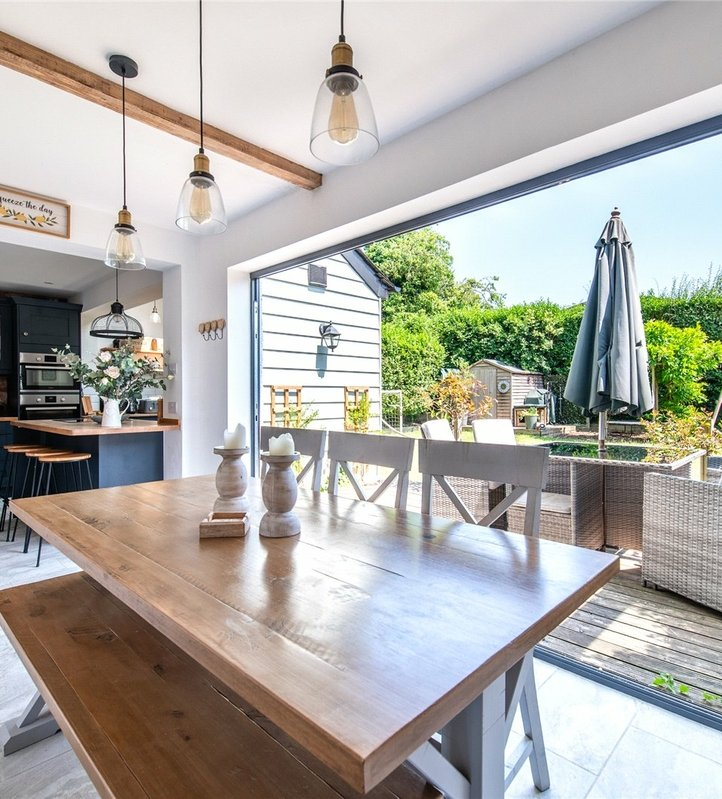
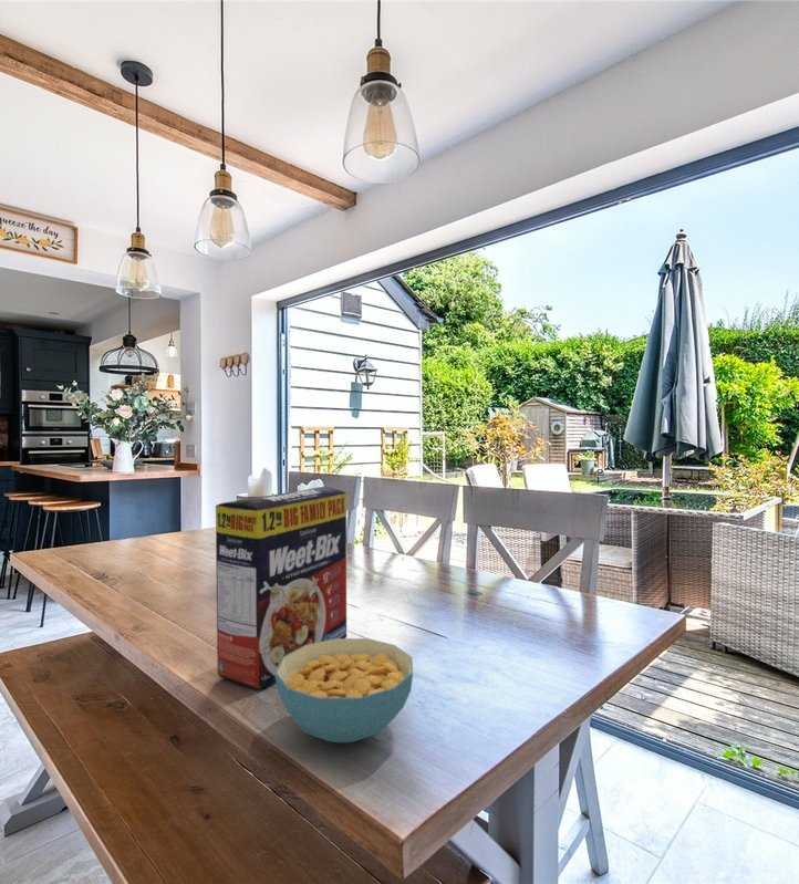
+ cereal box (287, 574)
+ cereal bowl (345, 697)
